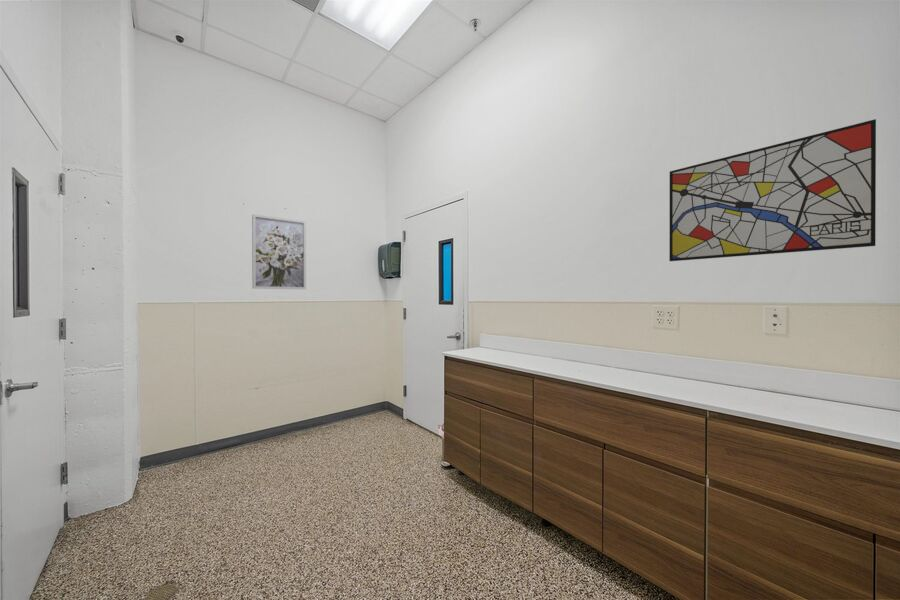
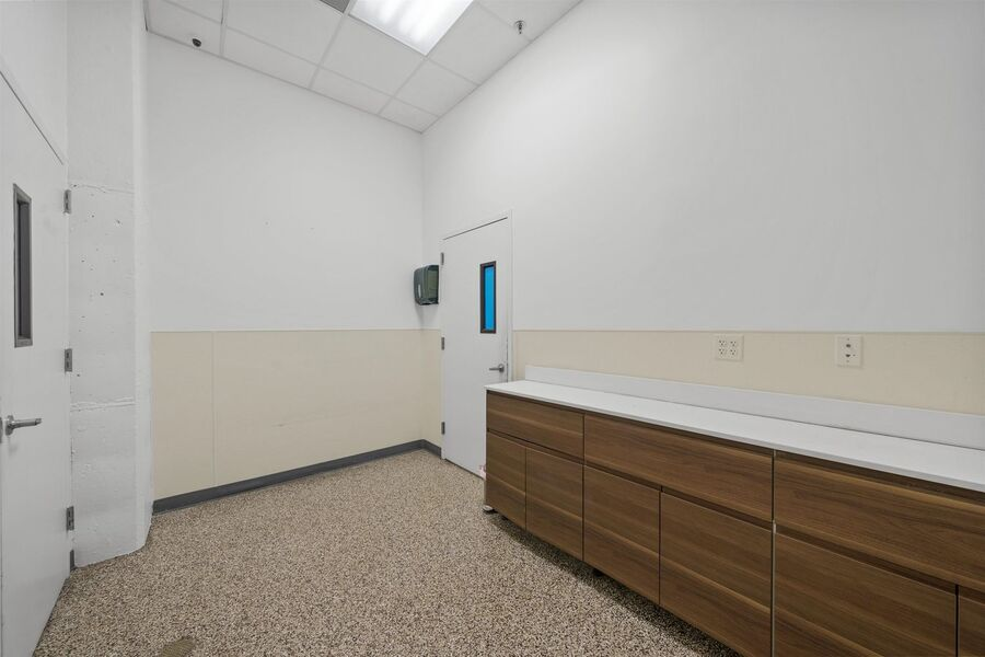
- wall art (755, 202)
- wall art (280, 253)
